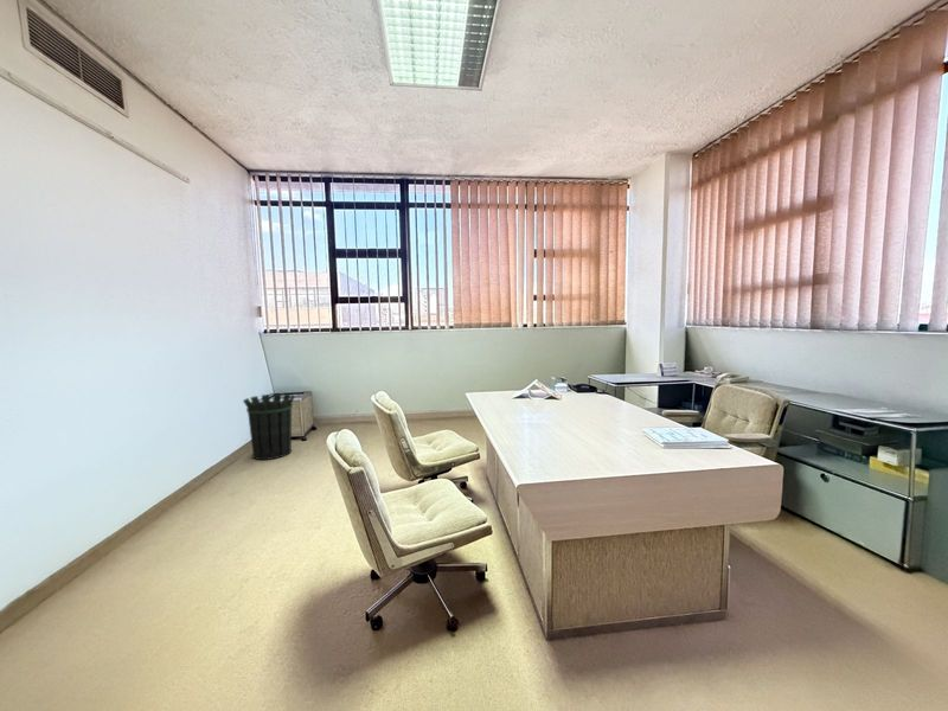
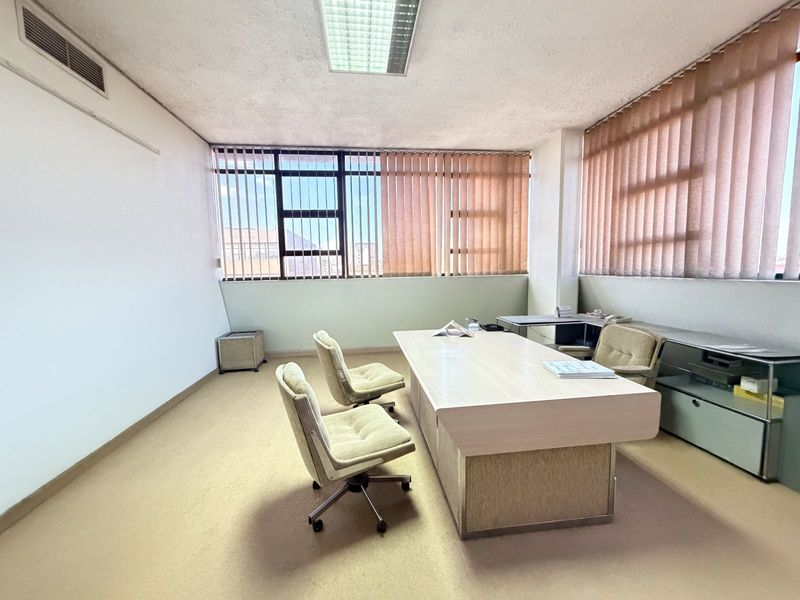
- waste bin (270, 425)
